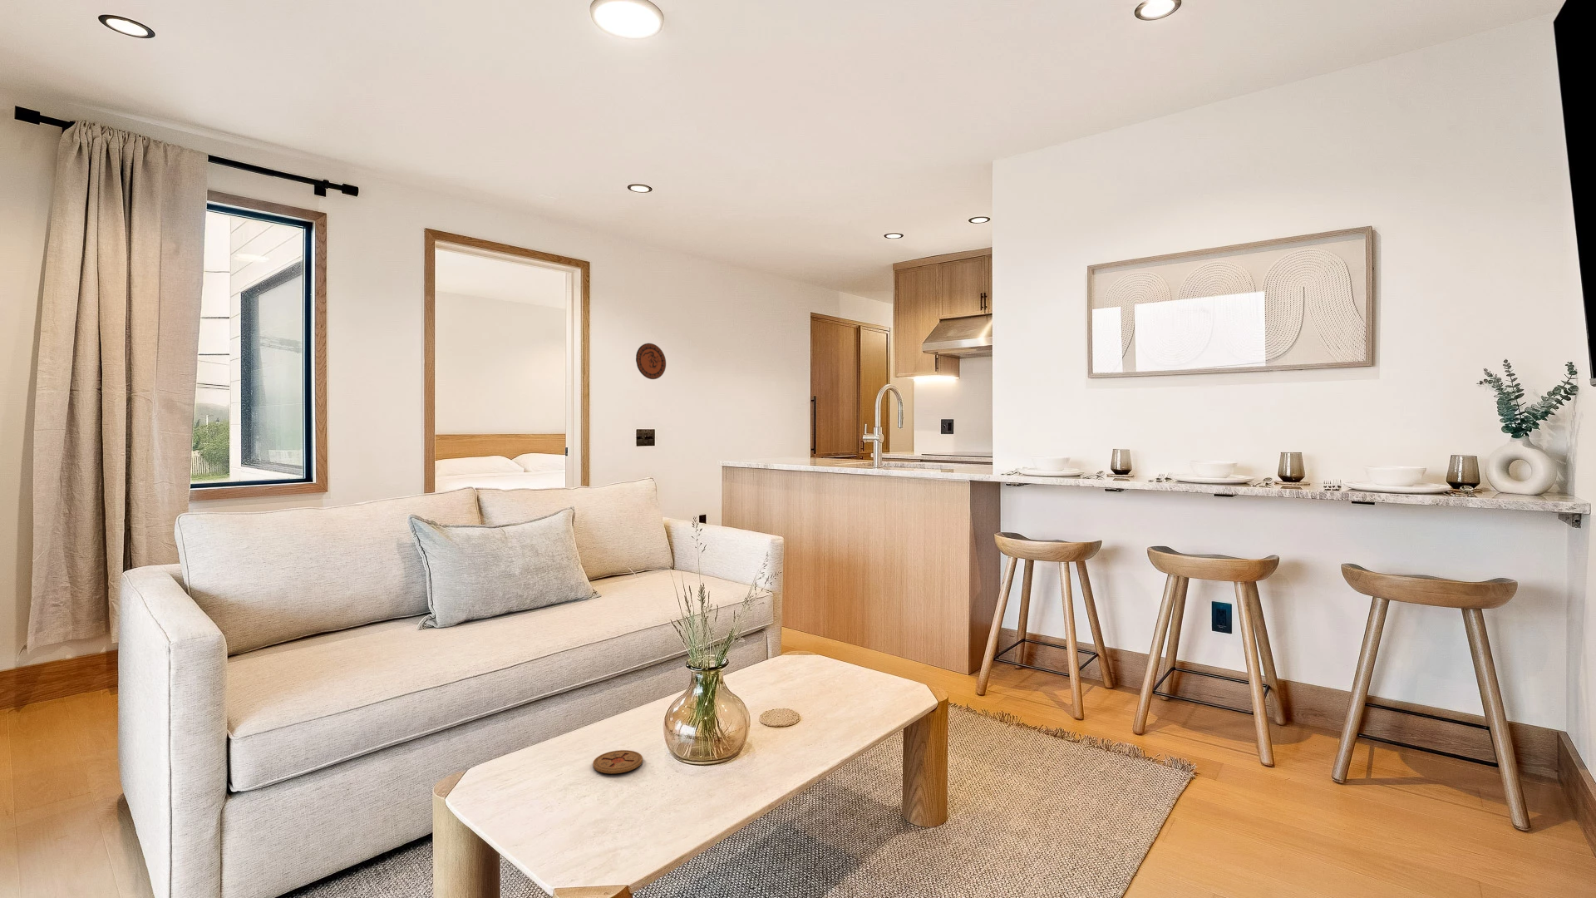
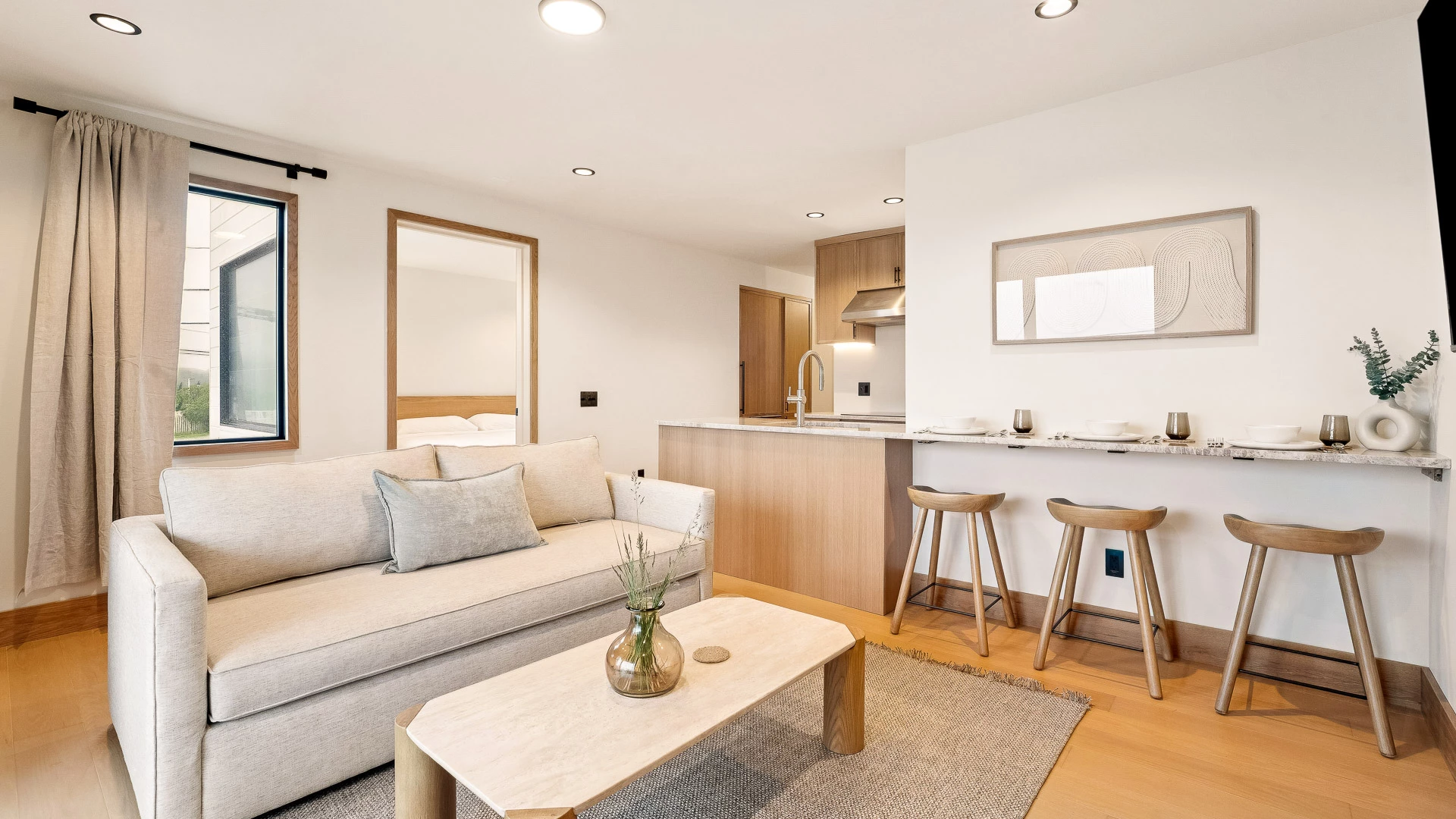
- coaster (617, 761)
- decorative plate (650, 361)
